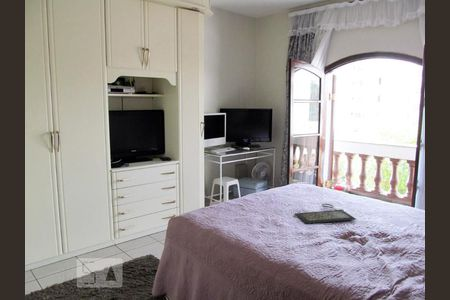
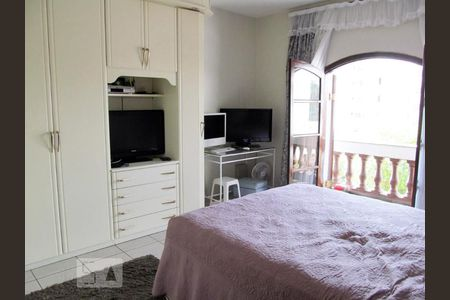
- clutch bag (326, 215)
